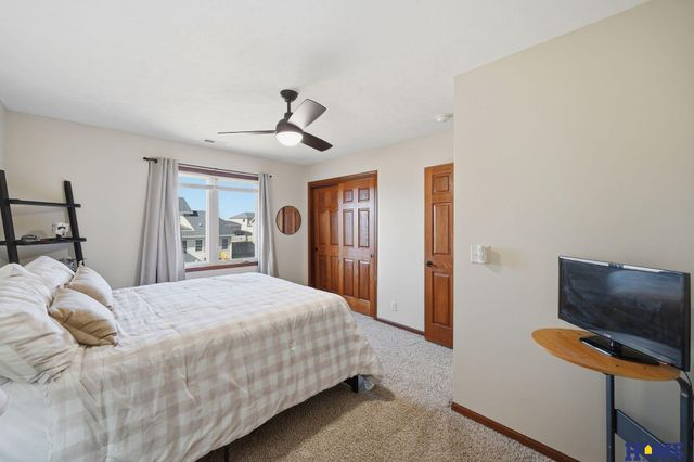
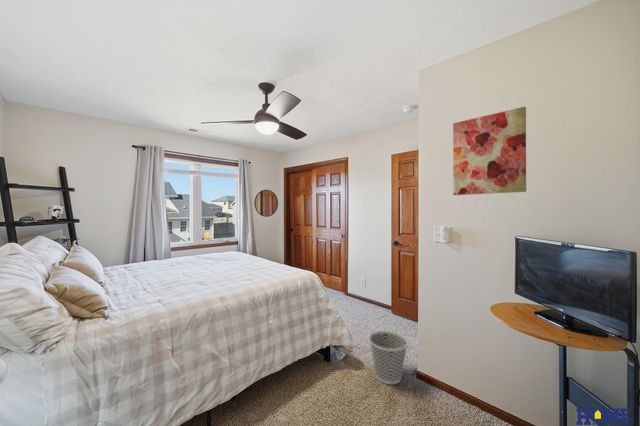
+ wastebasket (388, 357)
+ wall art (486, 154)
